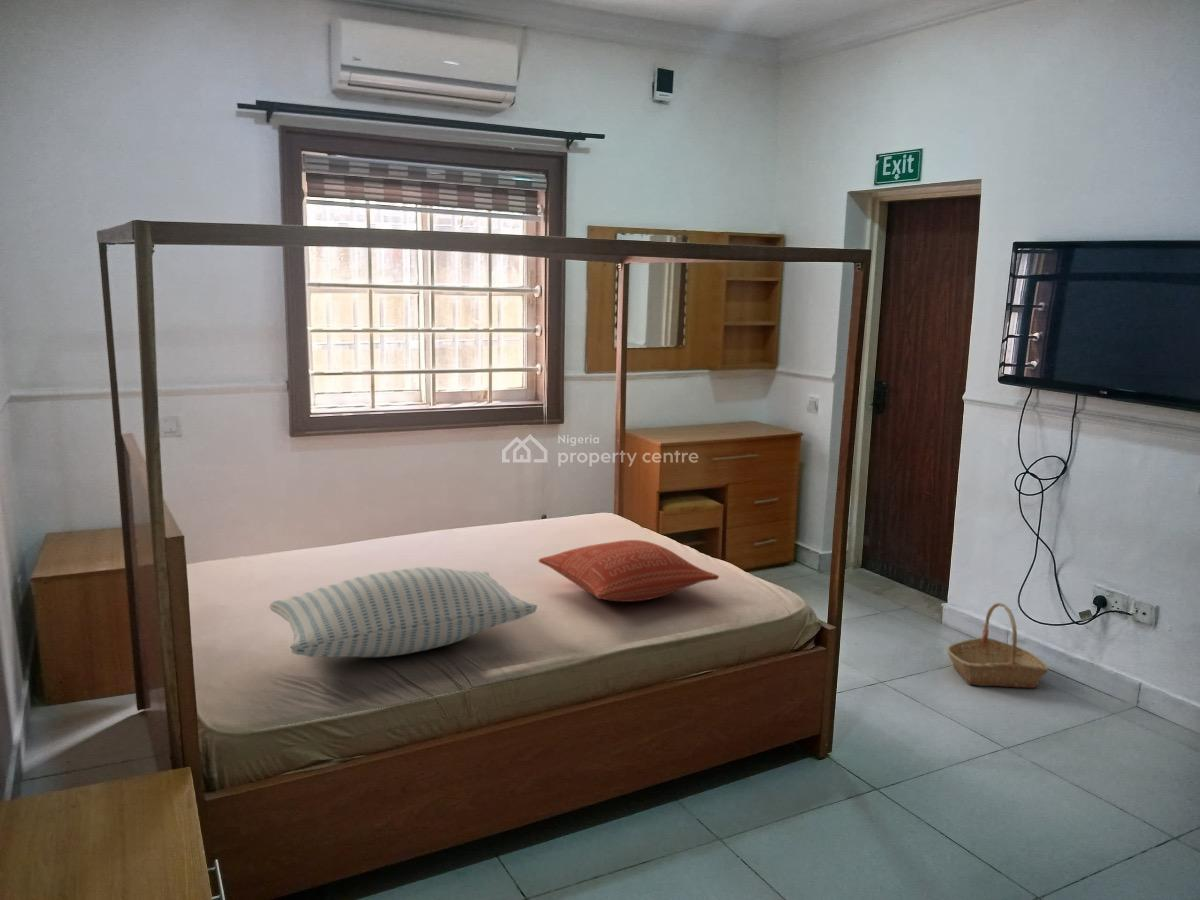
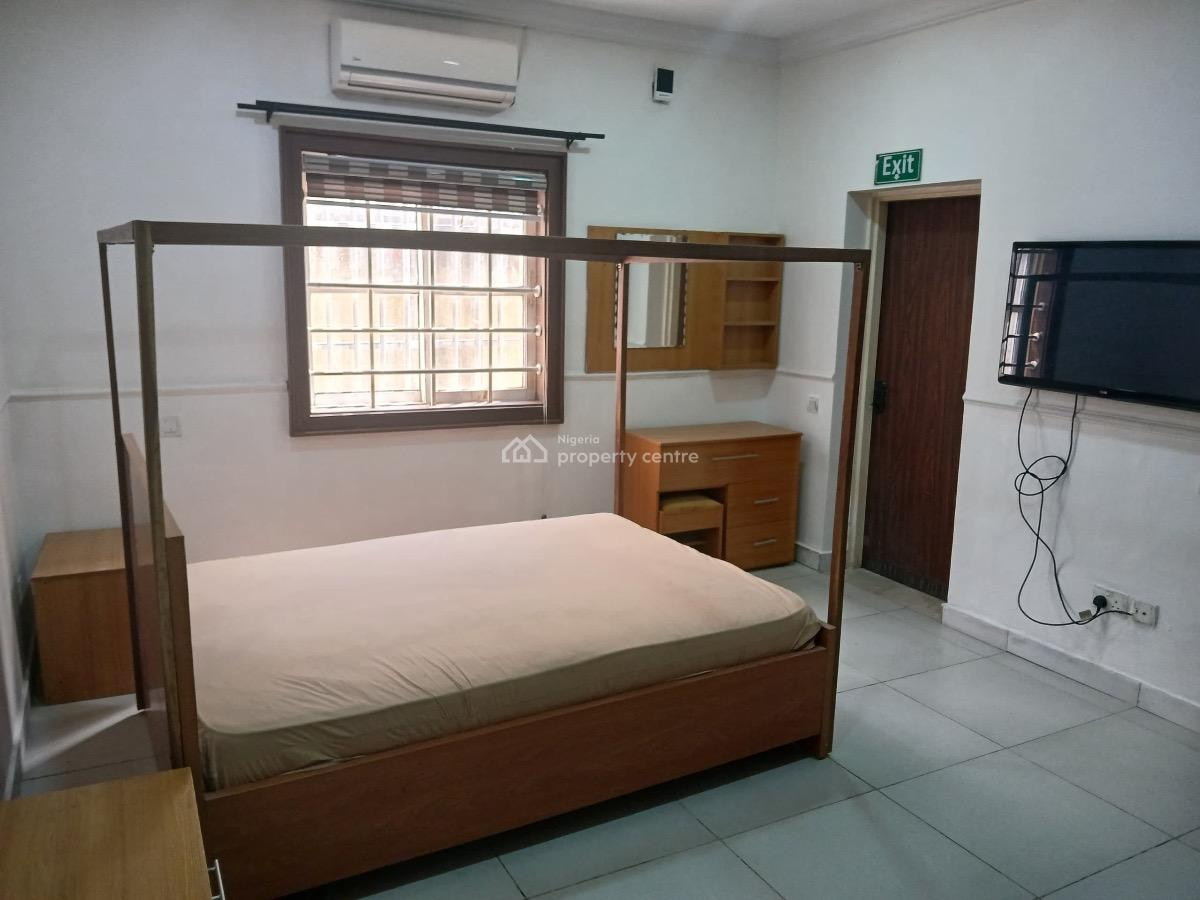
- basket (998, 641)
- pillow (403, 610)
- pillow (625, 568)
